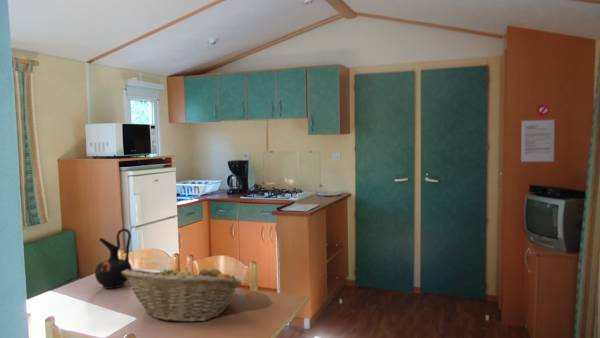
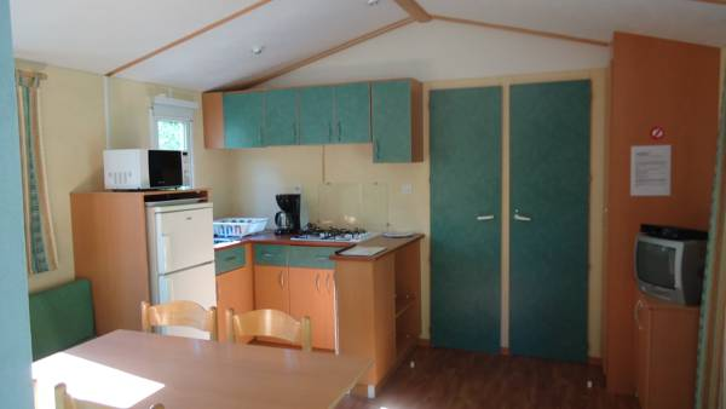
- fruit basket (182, 286)
- ceramic jug (113, 257)
